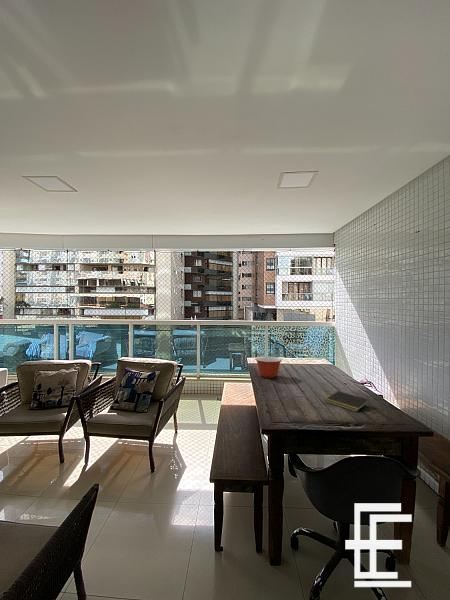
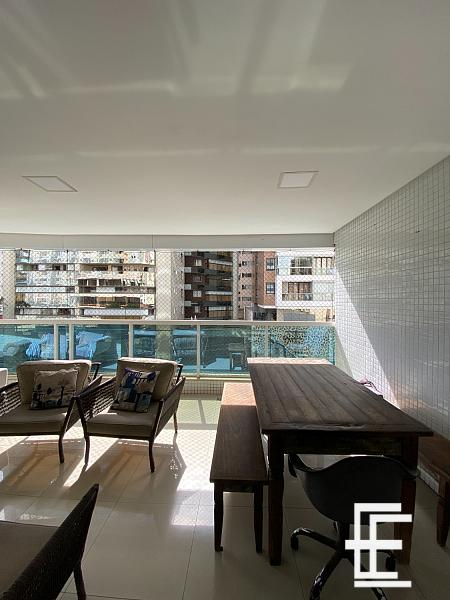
- notepad (346, 400)
- mixing bowl (268, 367)
